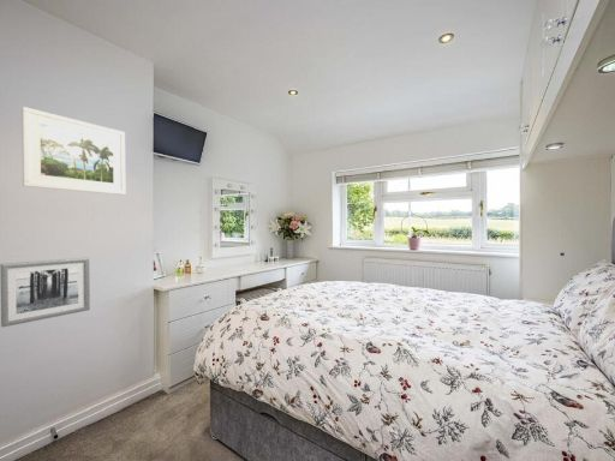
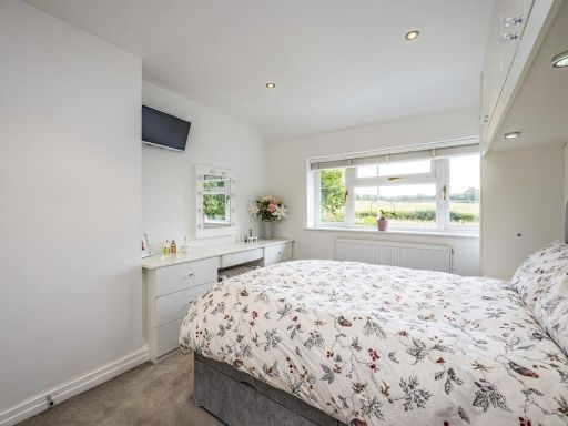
- wall art (48, 288)
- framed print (79, 156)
